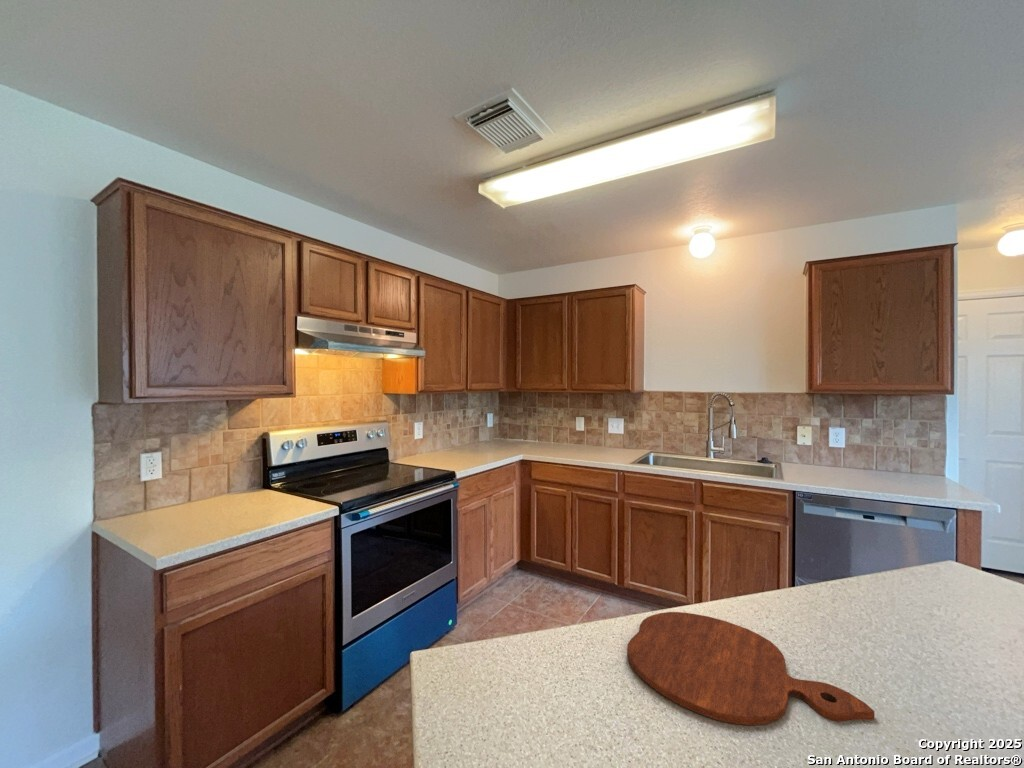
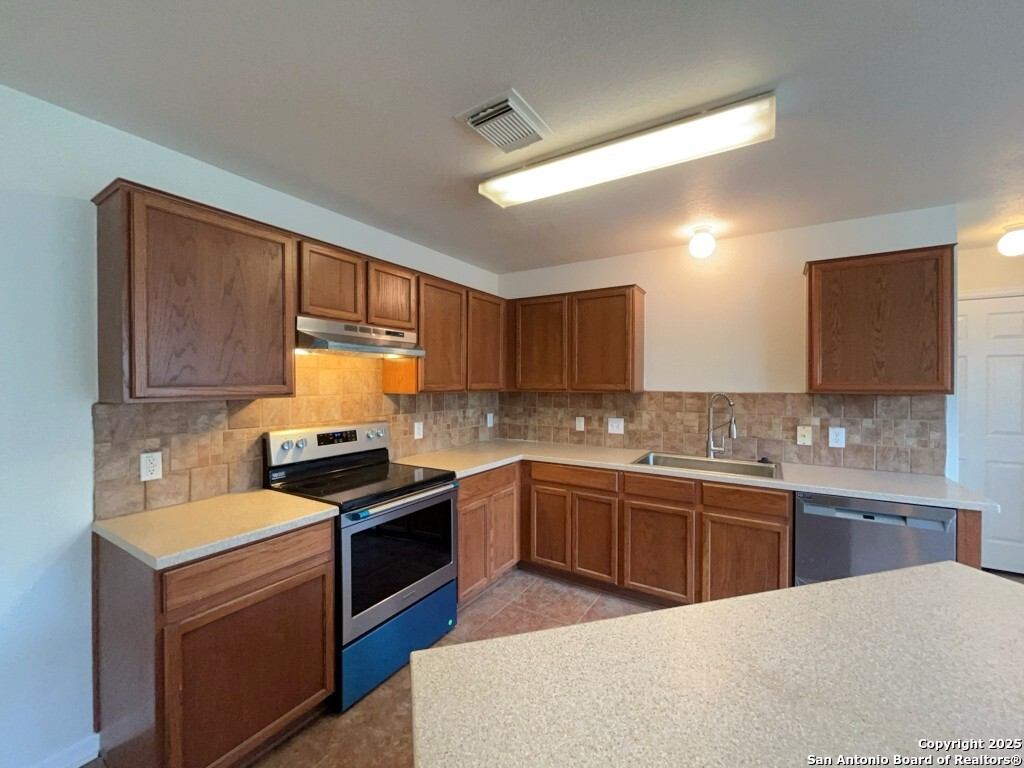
- cutting board (738, 668)
